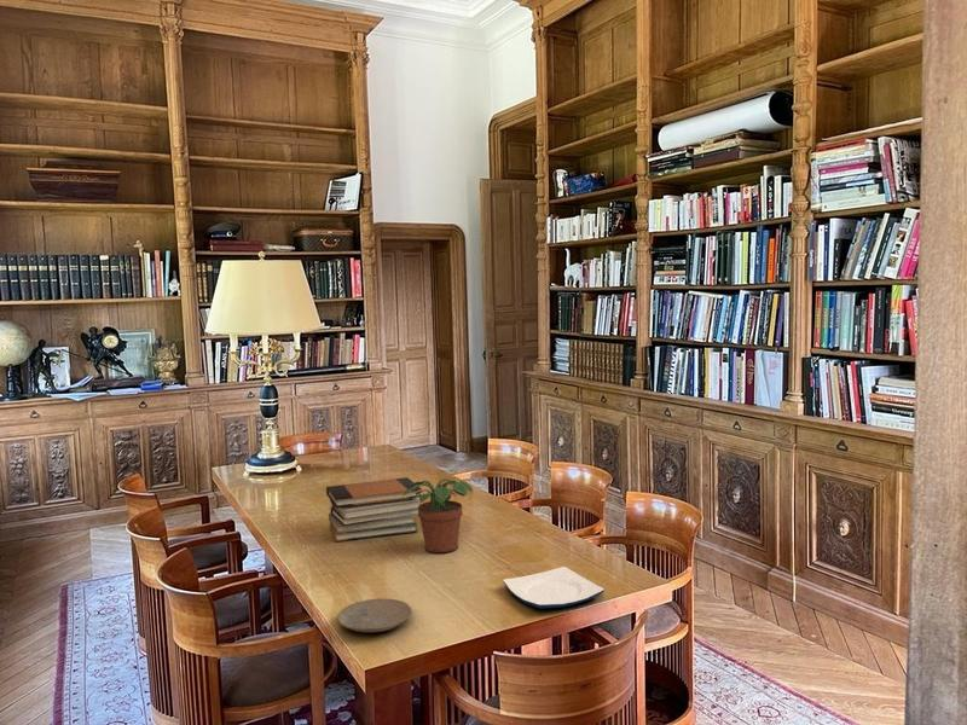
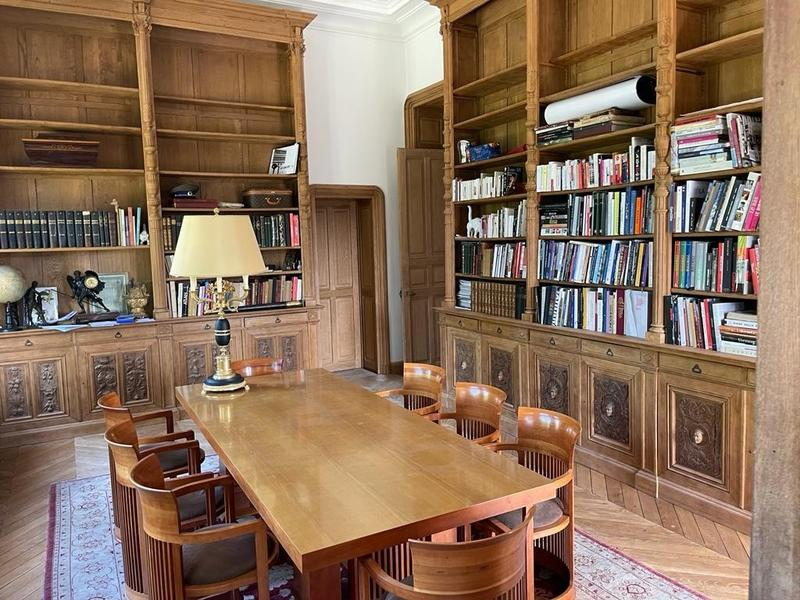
- potted plant (438, 515)
- book stack (374, 507)
- plate (375, 617)
- plate (552, 590)
